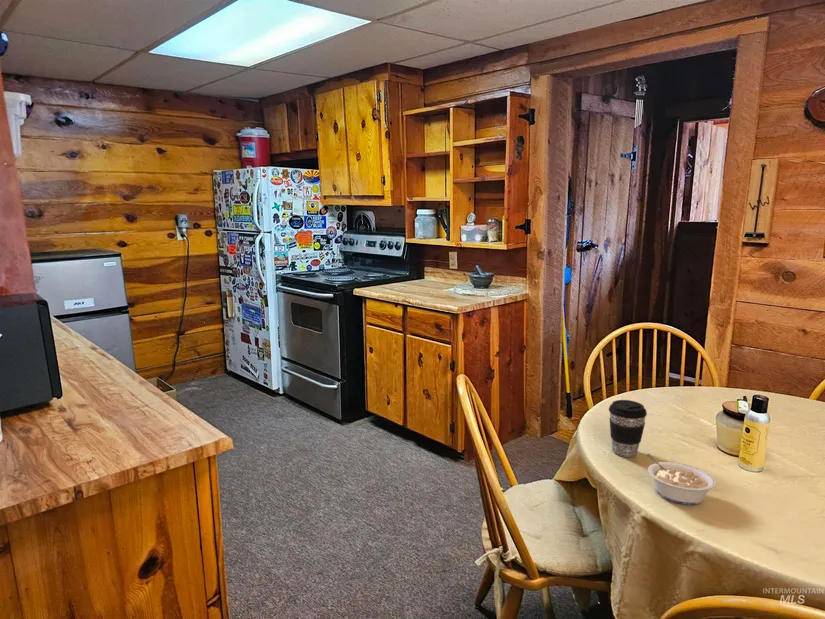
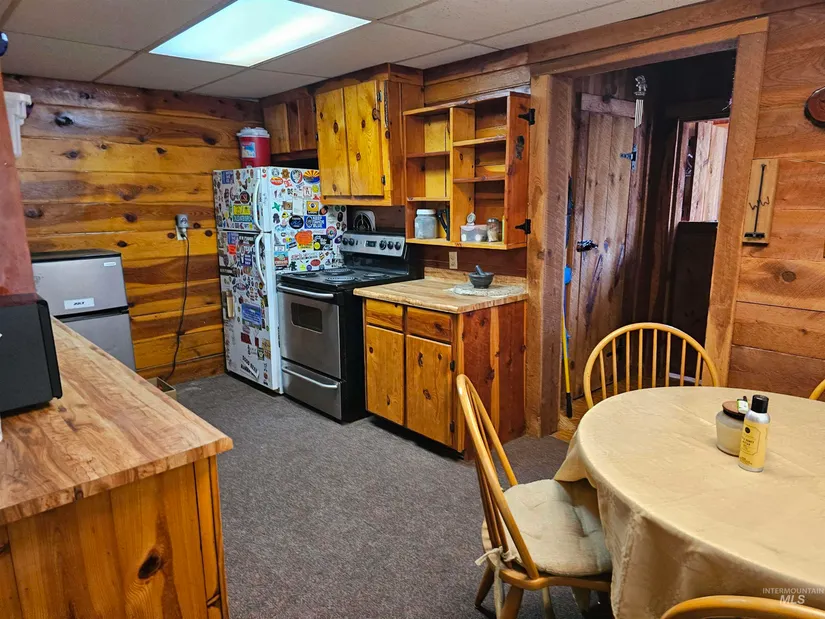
- legume (677, 482)
- coffee cup (626, 428)
